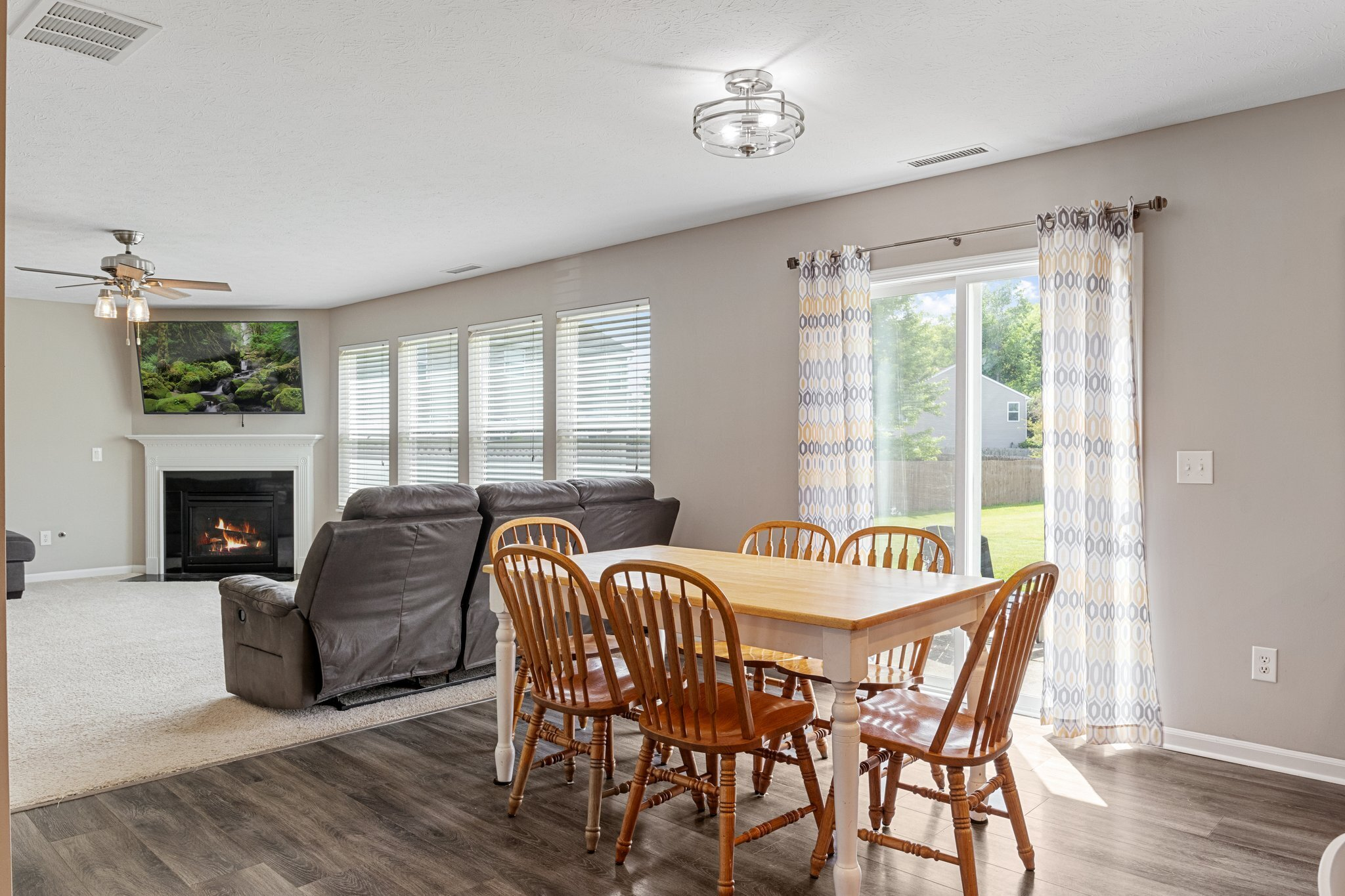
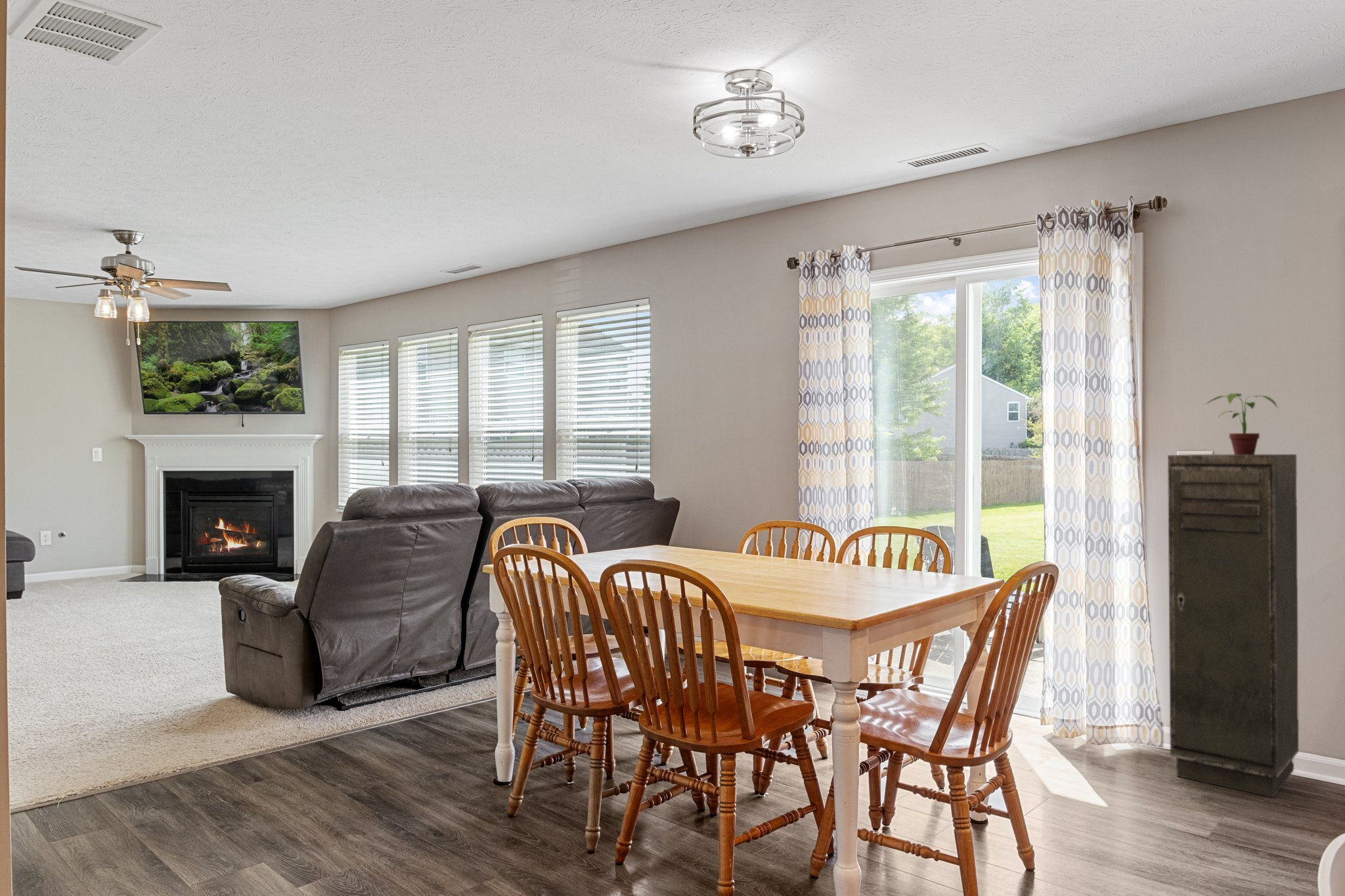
+ potted plant (1241, 423)
+ storage cabinet (1233, 614)
